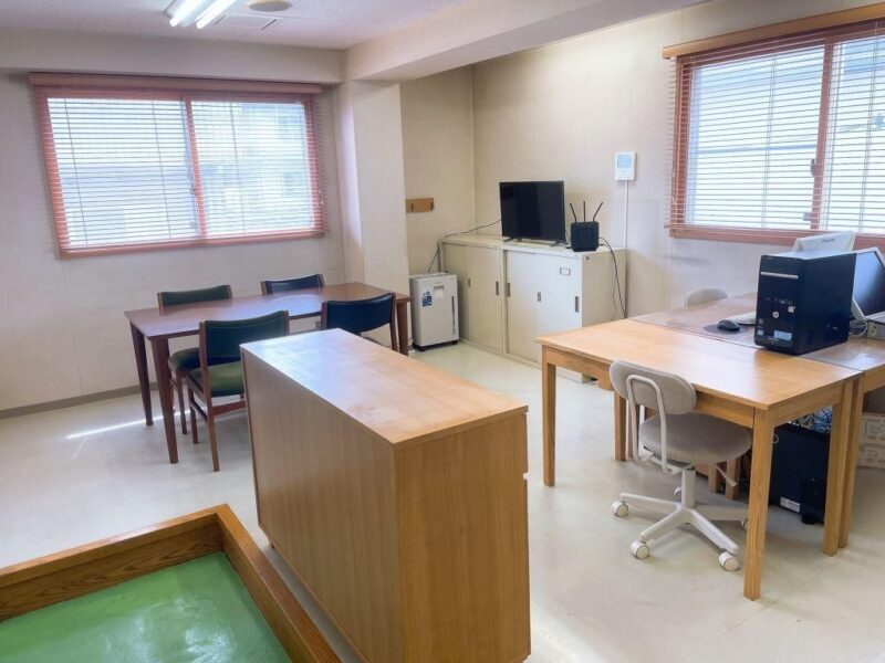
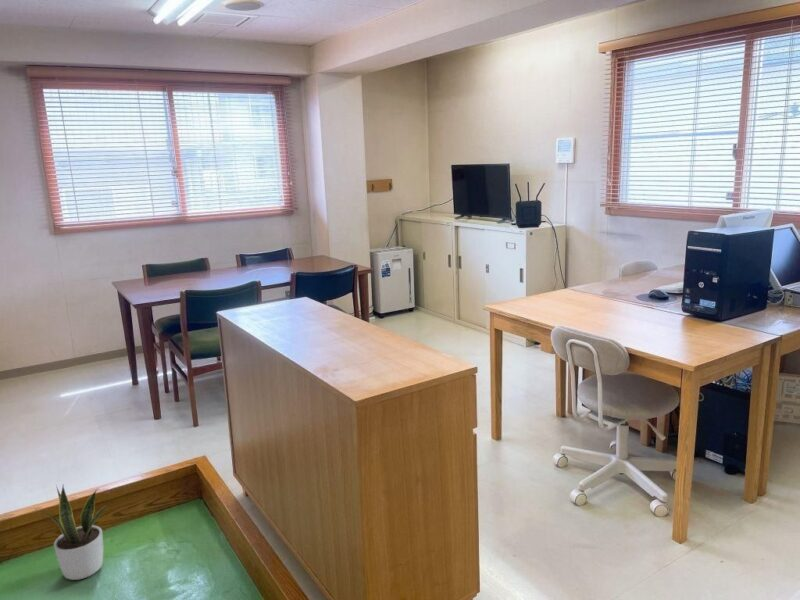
+ potted plant (77, 527)
